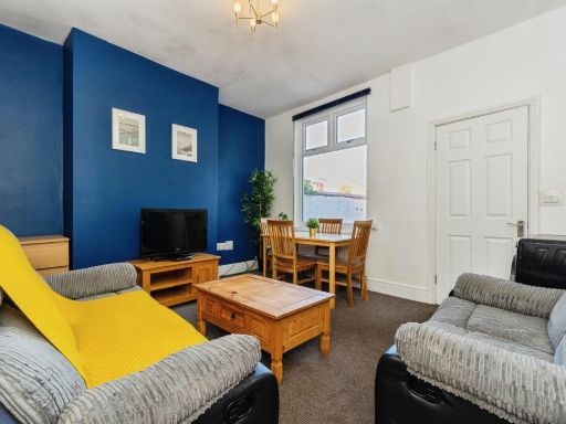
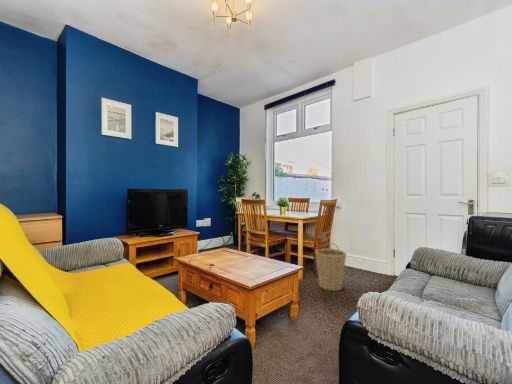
+ basket (330, 265)
